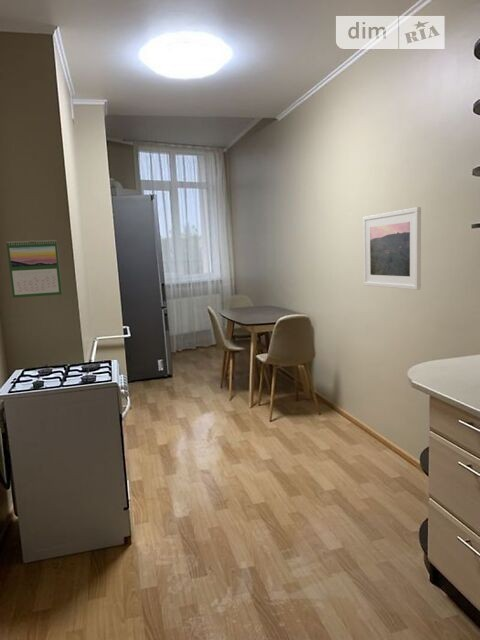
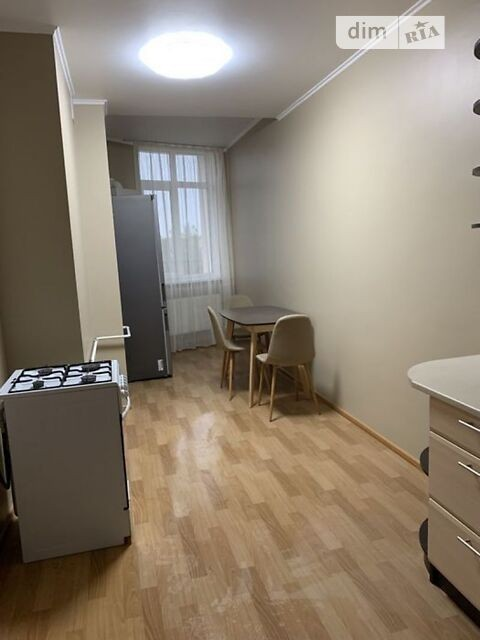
- calendar (34, 268)
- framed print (389, 250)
